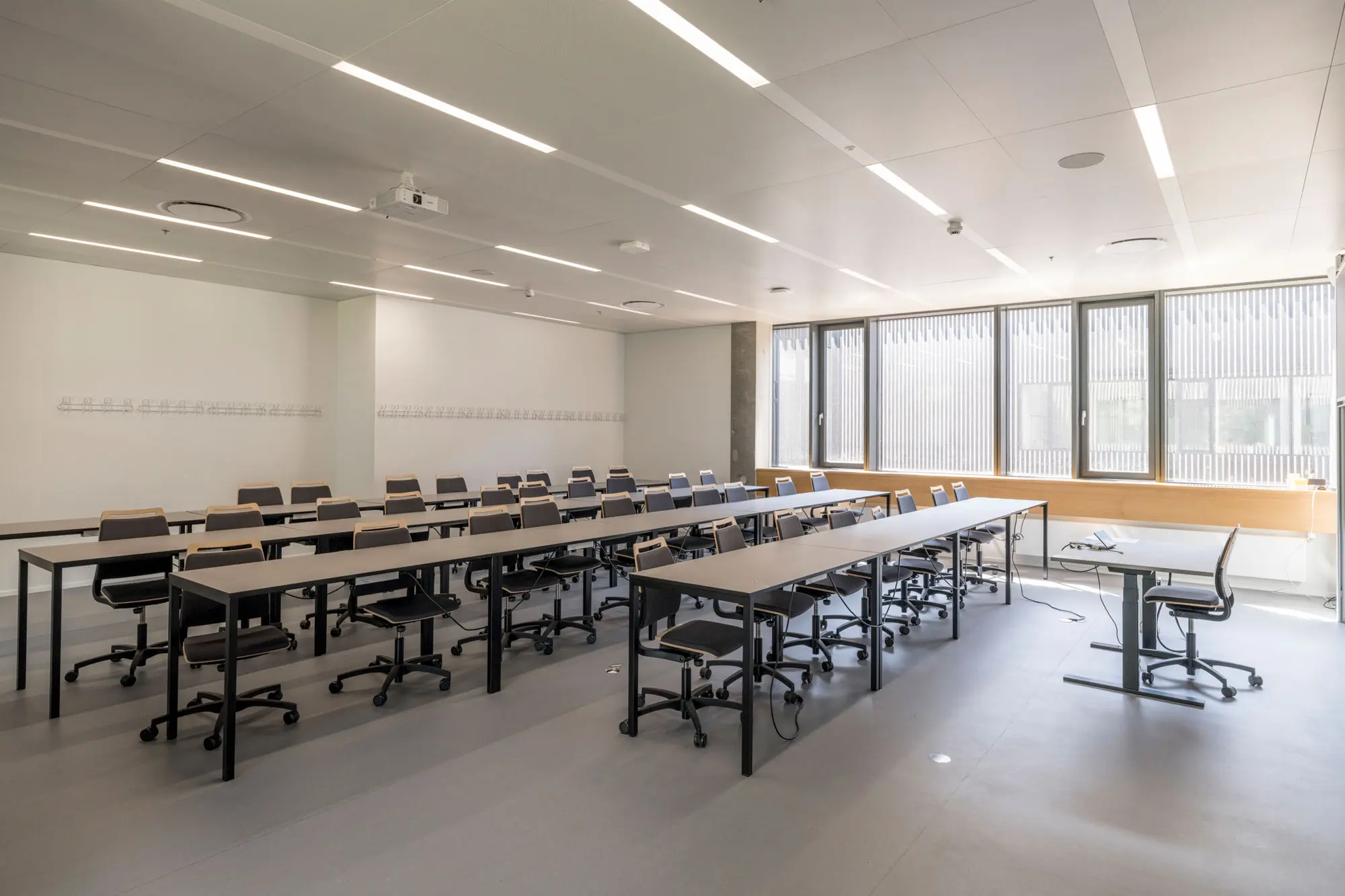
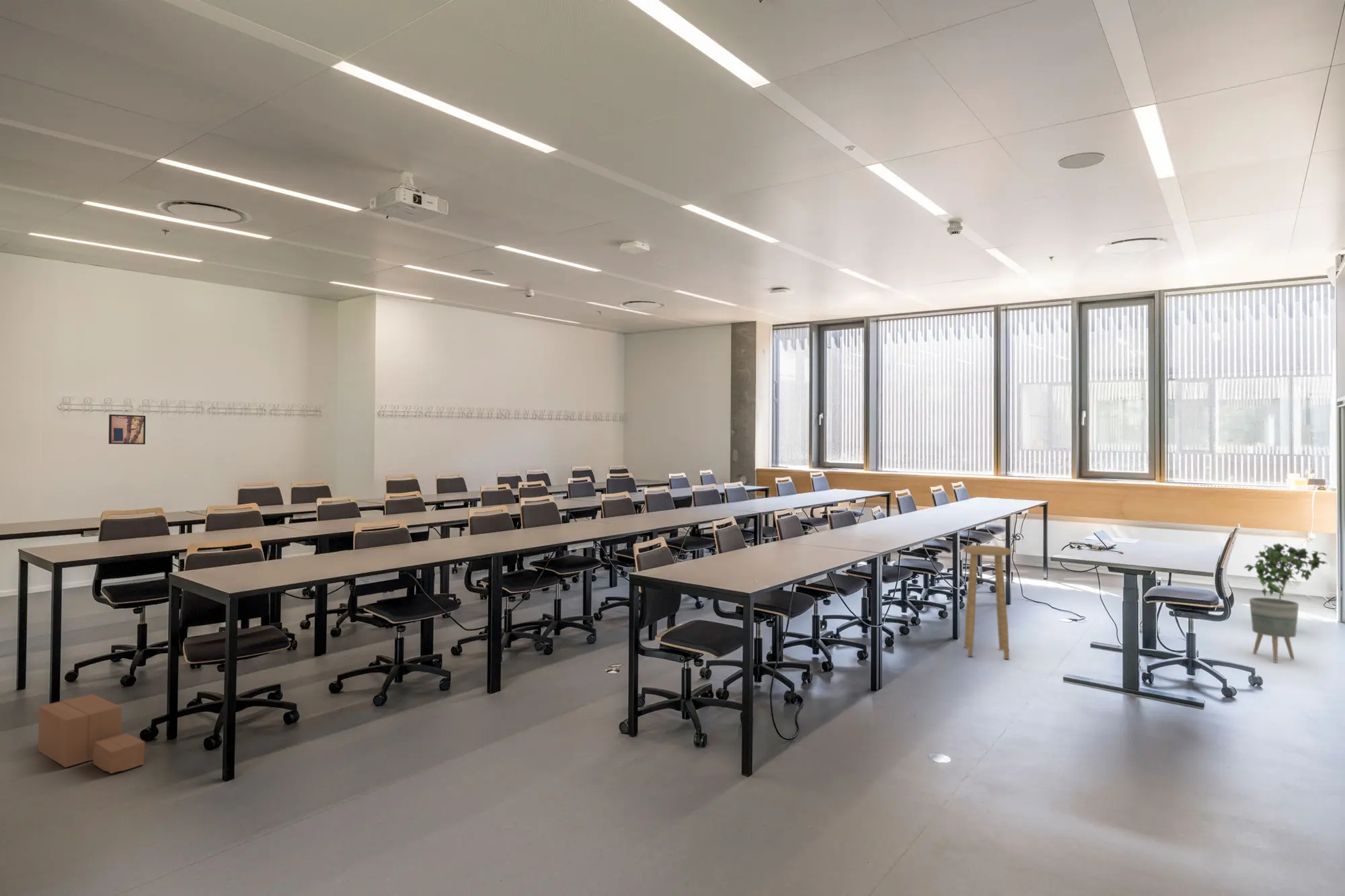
+ potted plant (1284, 587)
+ planter (1274, 629)
+ wall art (127, 430)
+ cardboard box (90, 734)
+ stool (996, 600)
